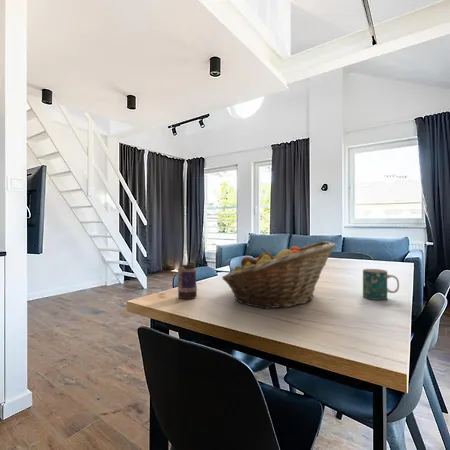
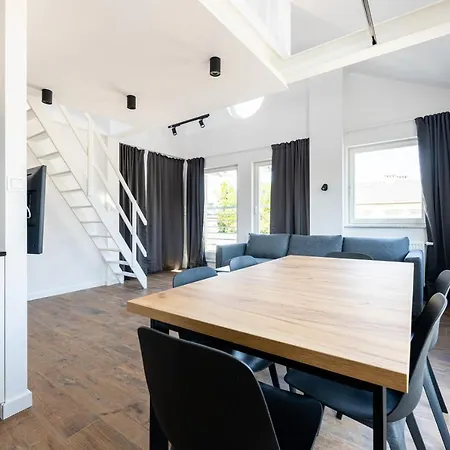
- fruit basket (279, 269)
- mug (380, 284)
- mug (185, 281)
